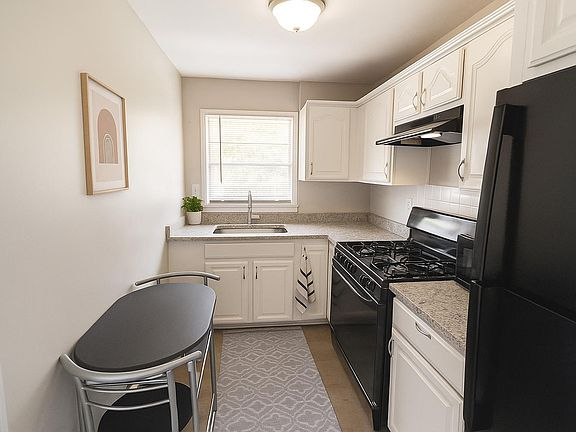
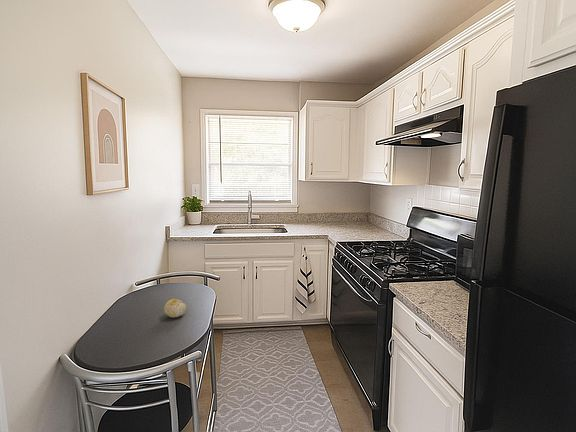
+ fruit (175, 307)
